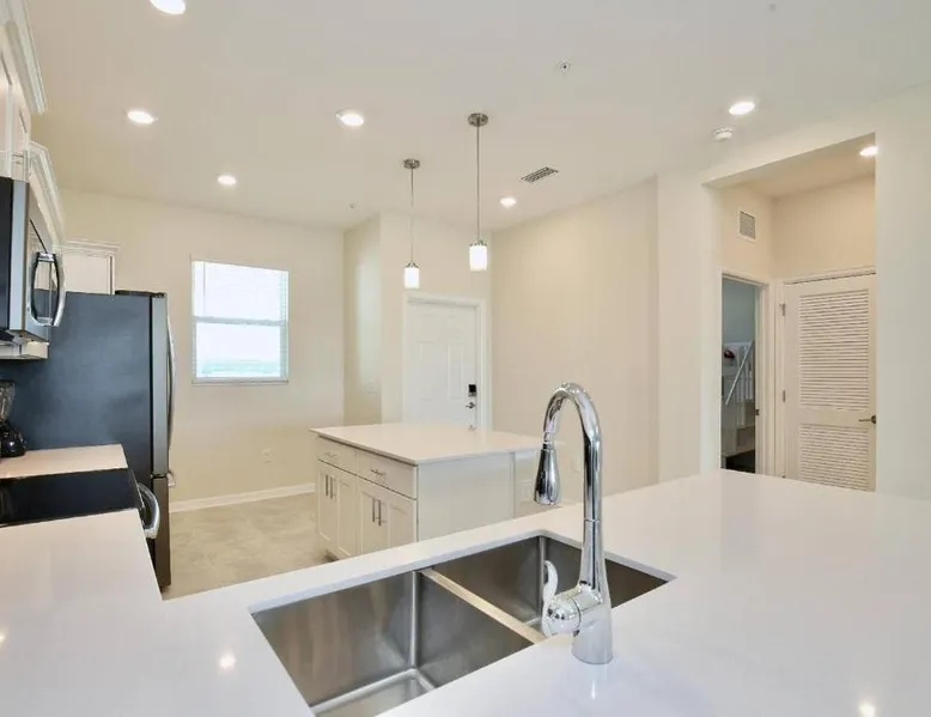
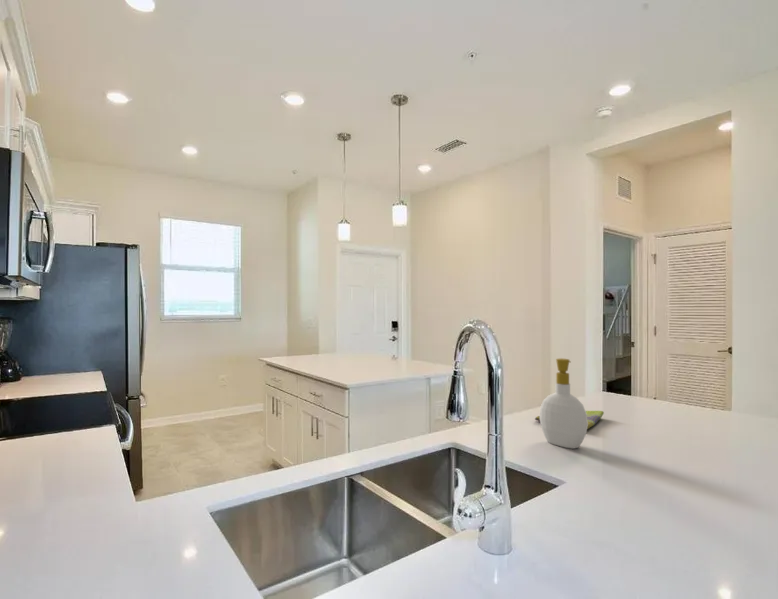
+ soap bottle (563, 401)
+ dish towel (586, 413)
